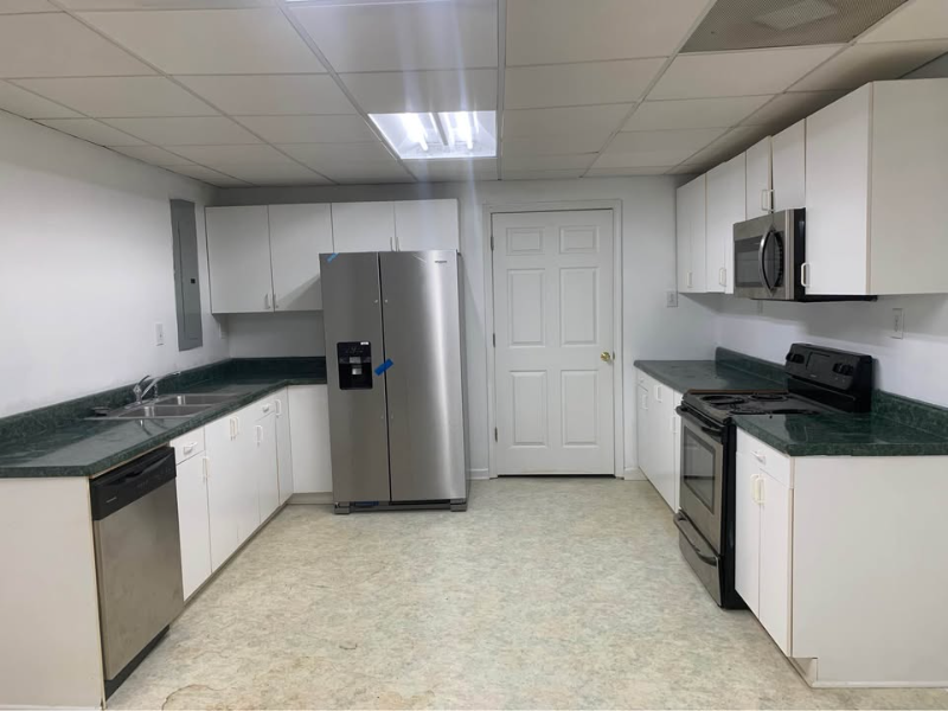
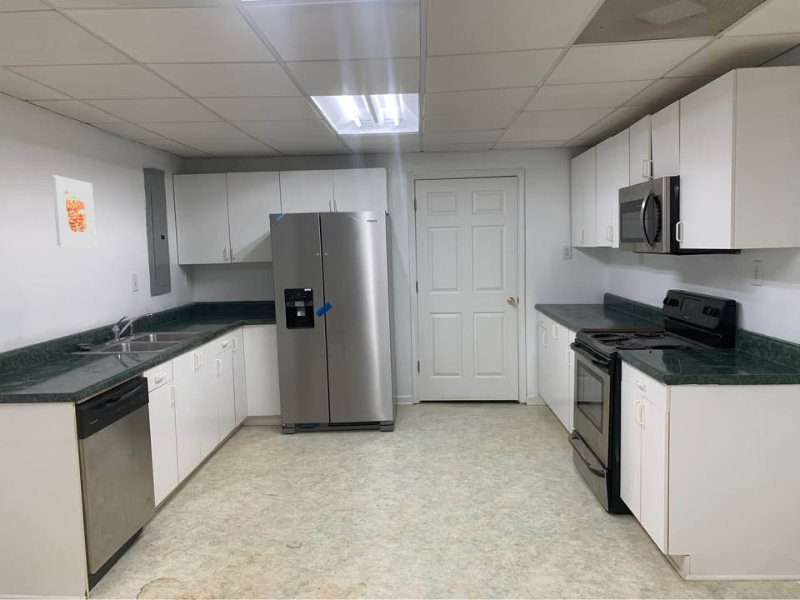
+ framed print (75, 212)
